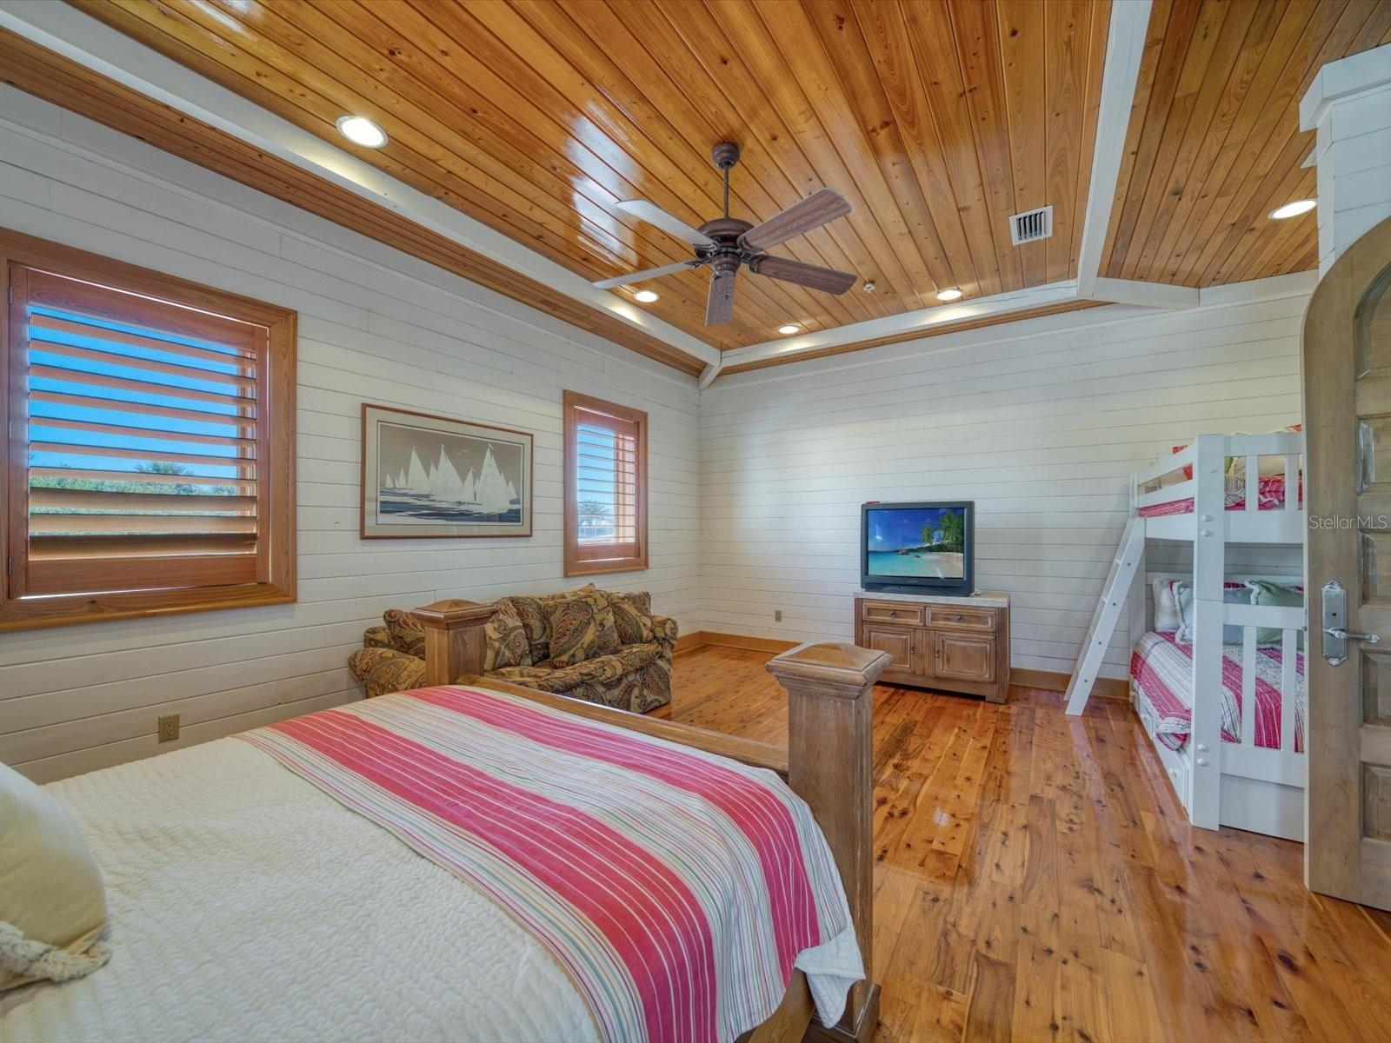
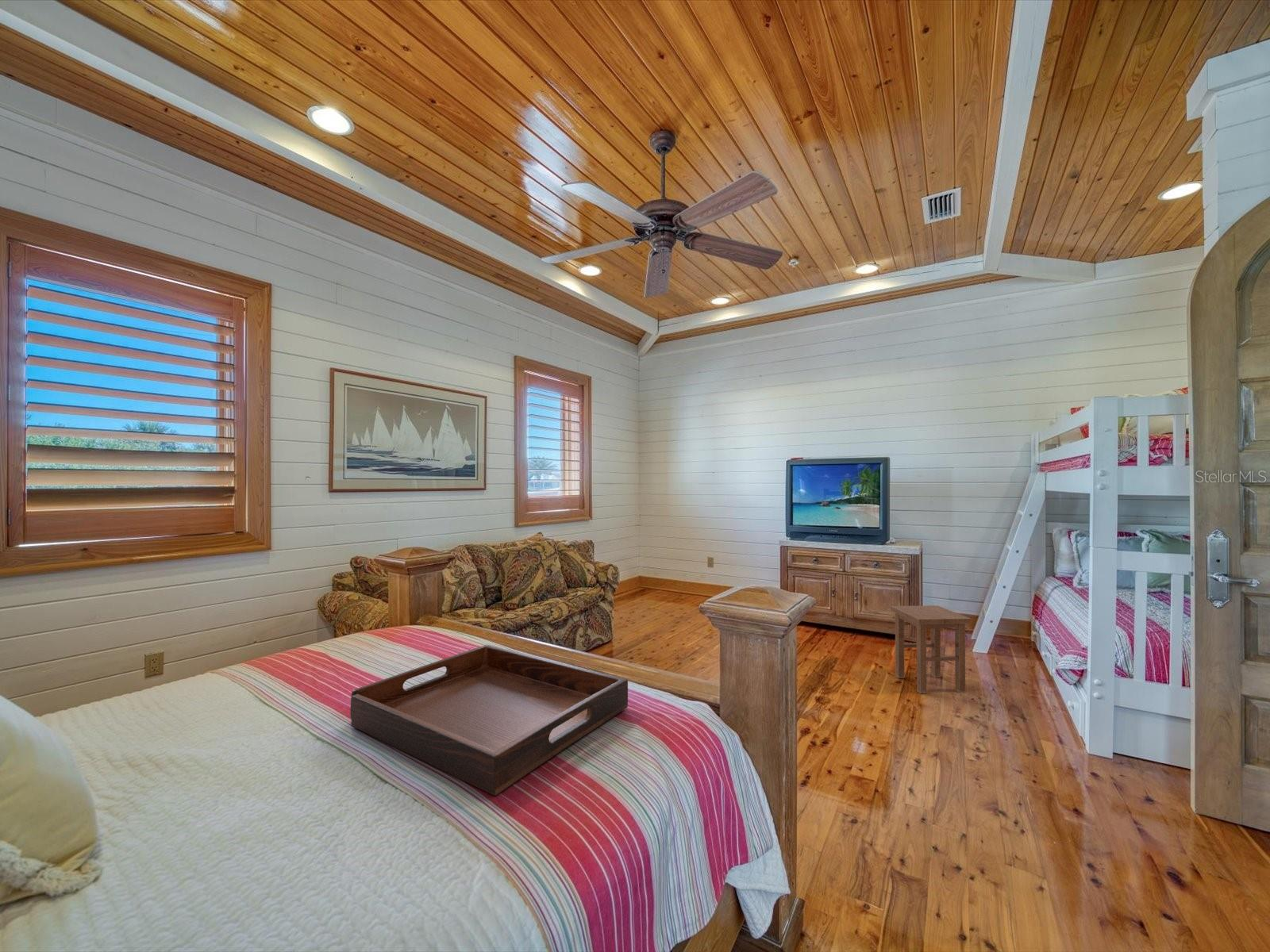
+ serving tray (490, 700)
+ stool (929, 647)
